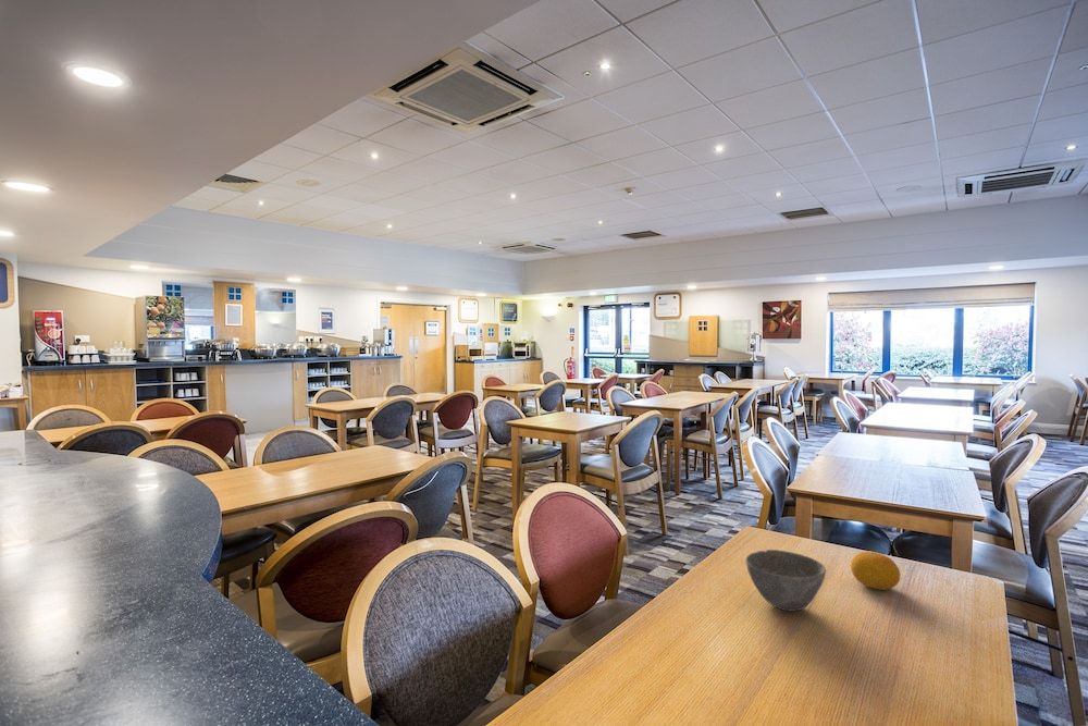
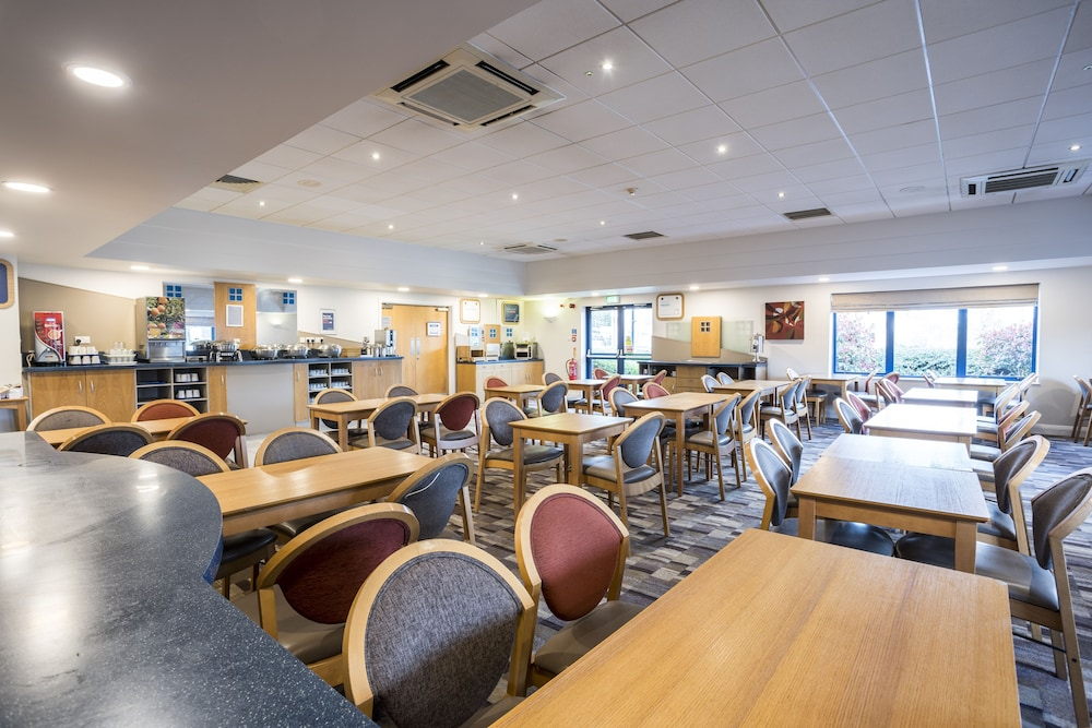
- bowl (784, 583)
- fruit (875, 569)
